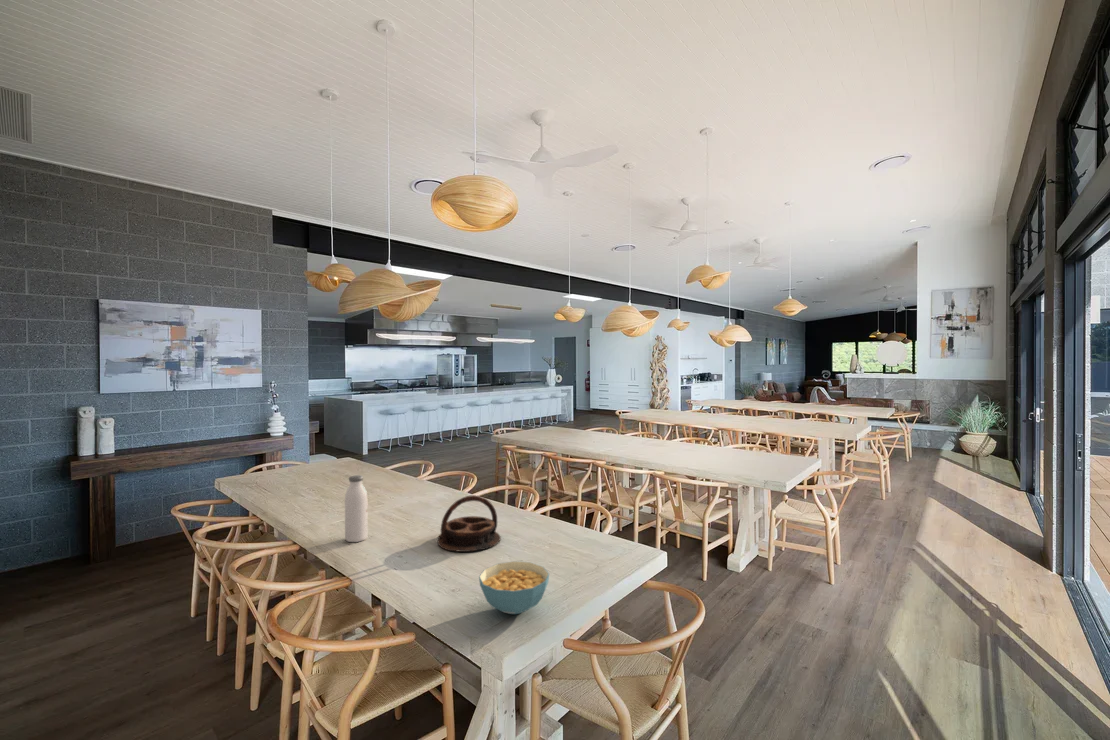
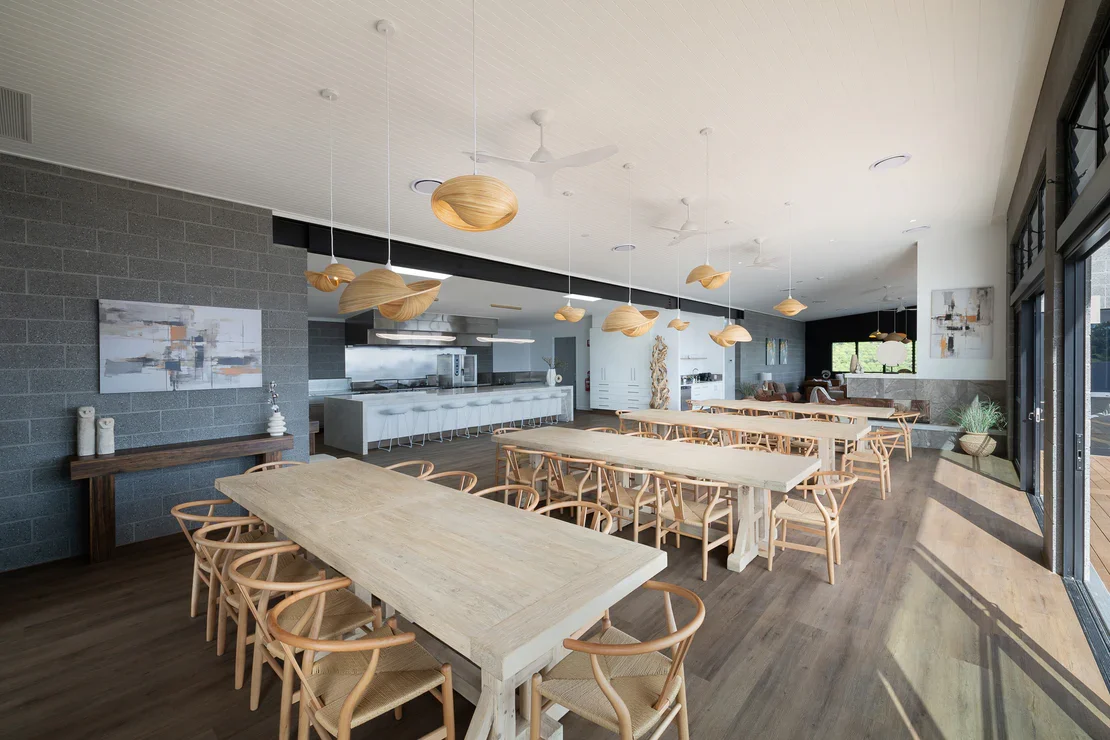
- water bottle (356, 507)
- serving tray (469, 517)
- cereal bowl (514, 592)
